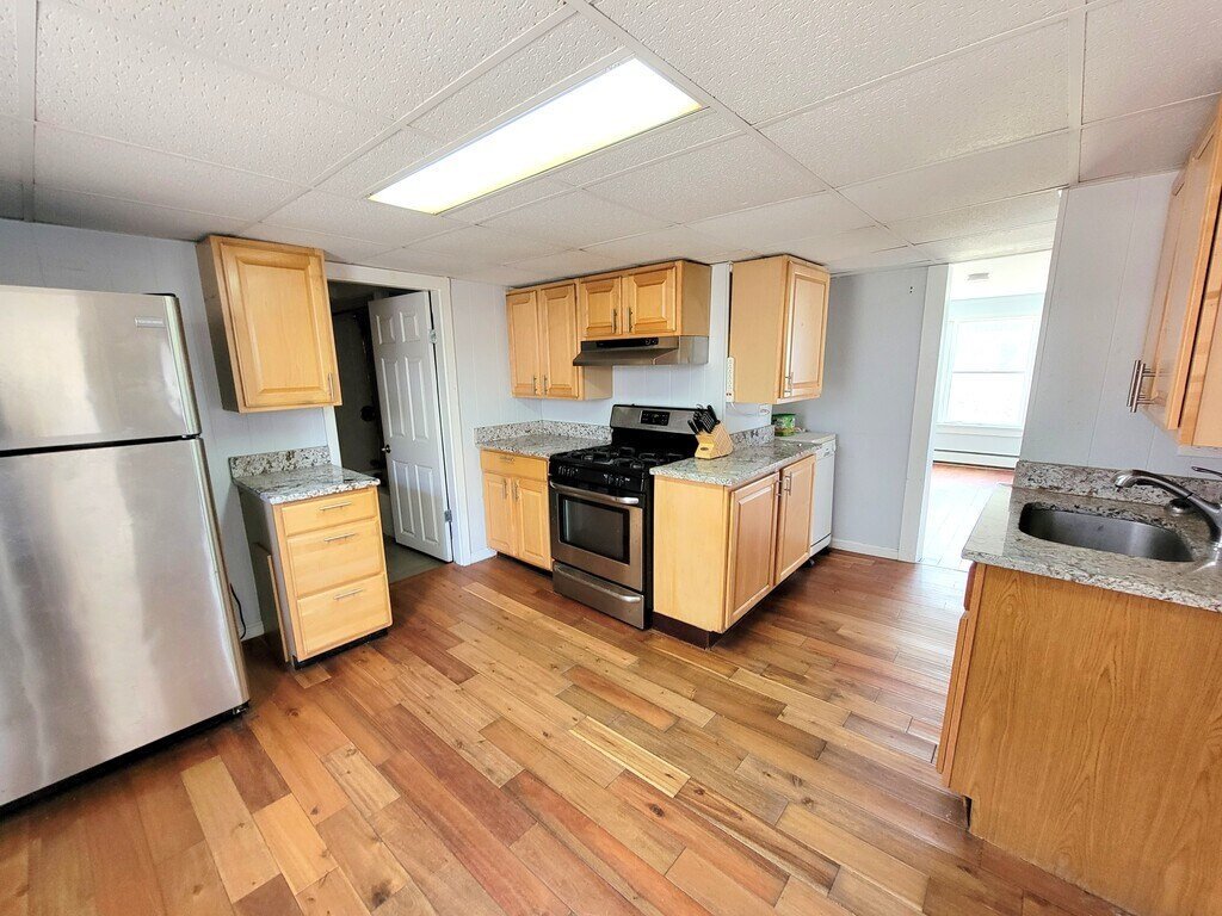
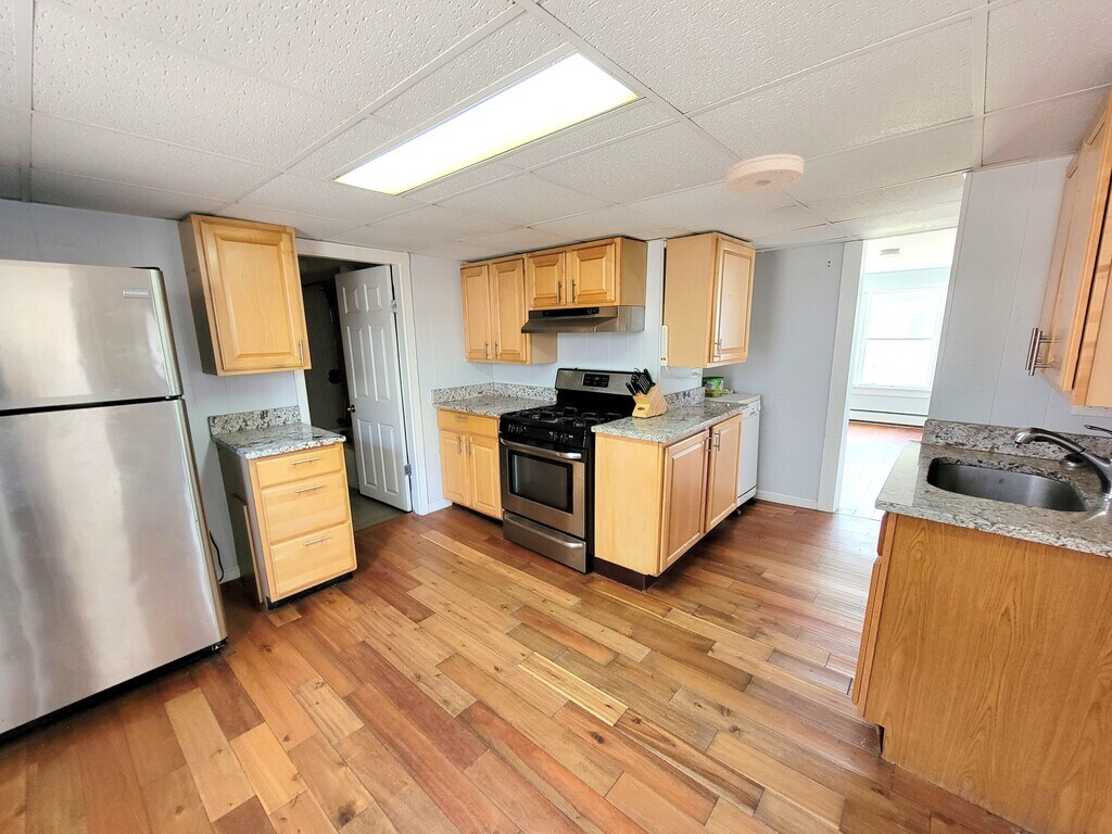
+ smoke detector (762, 175)
